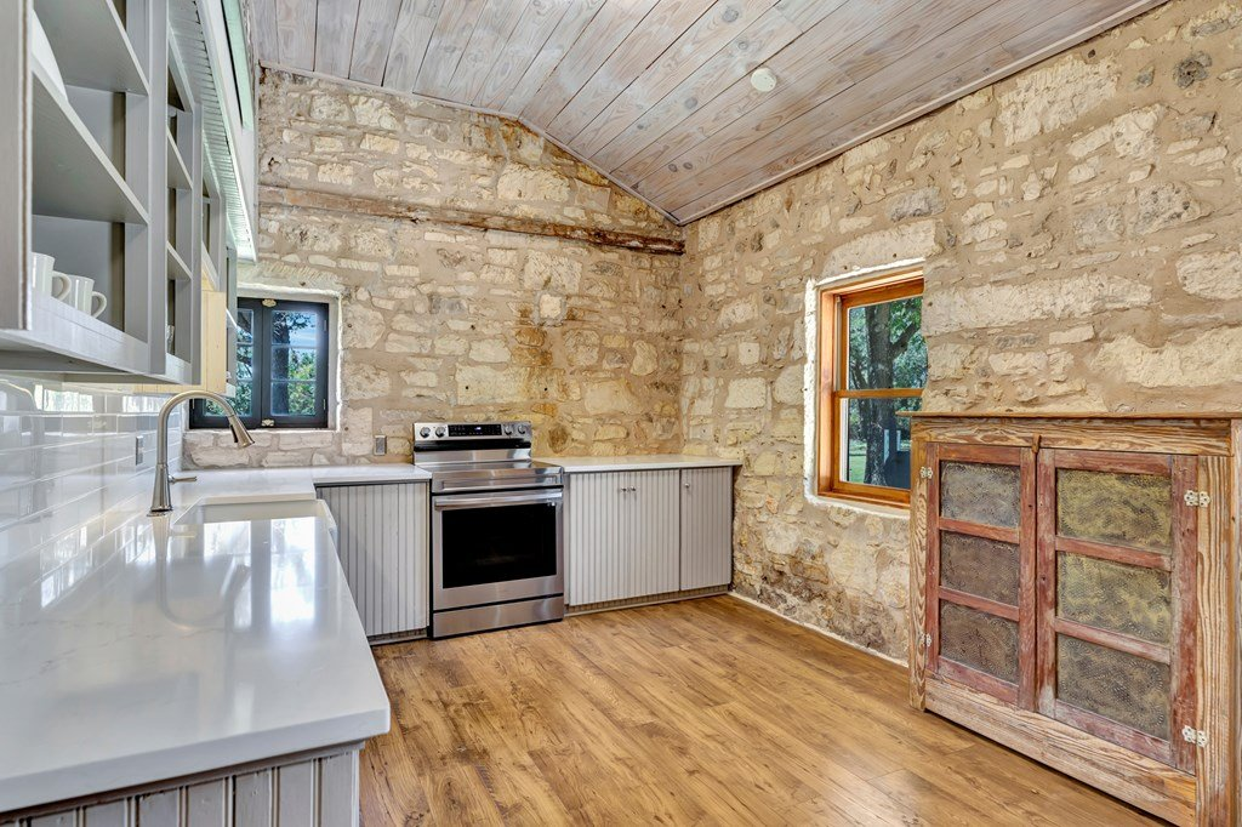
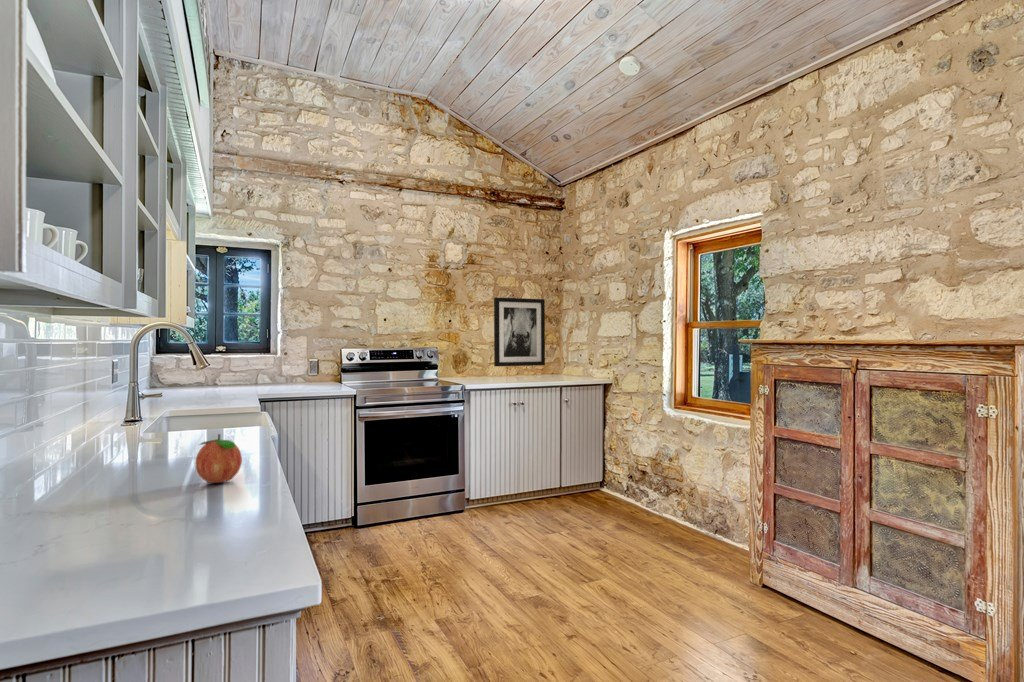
+ wall art (519, 332)
+ fruit (219, 458)
